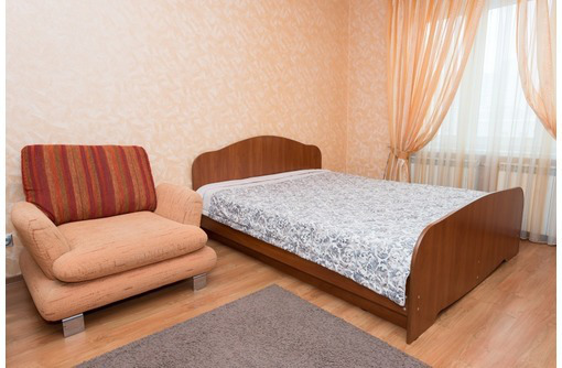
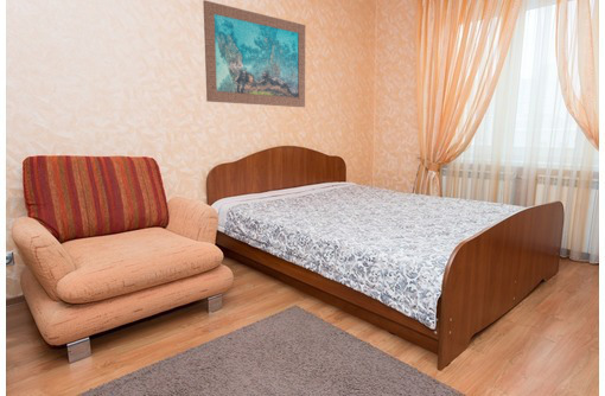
+ wall art (260, 59)
